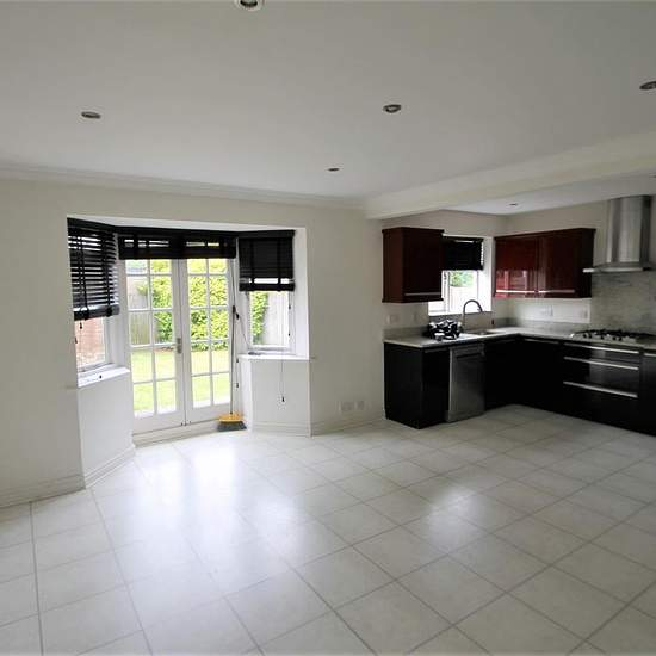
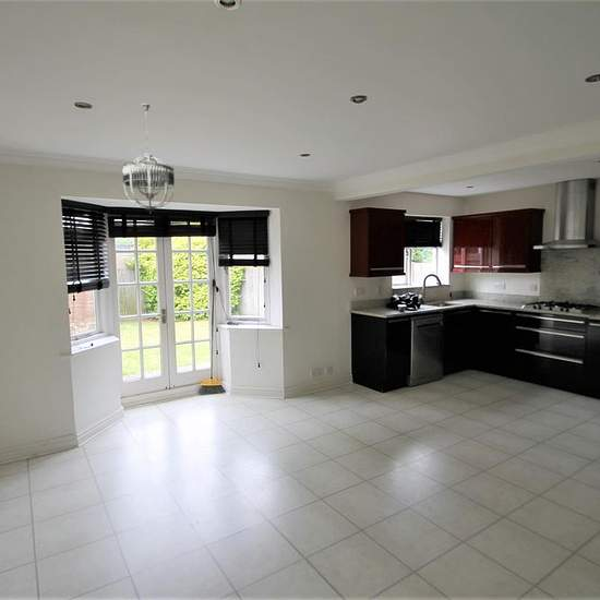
+ chandelier (147, 159)
